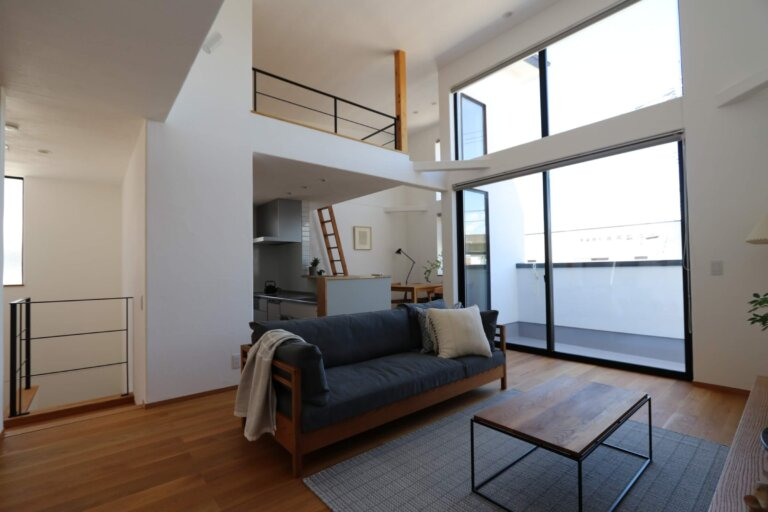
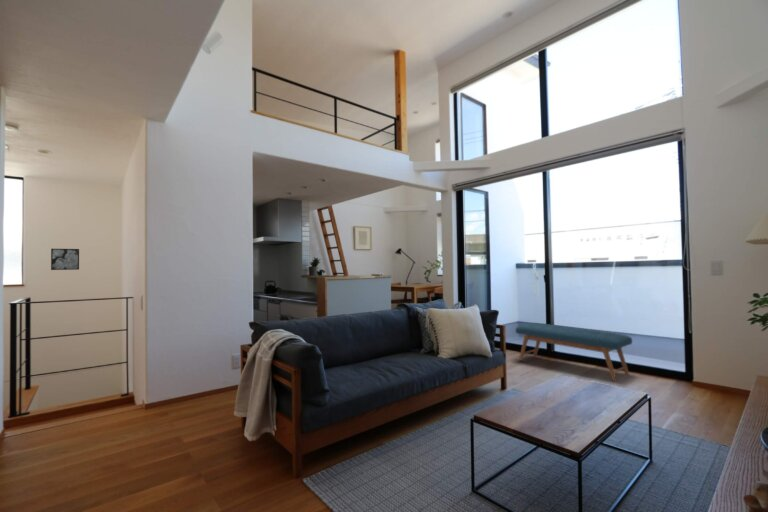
+ wall art (65, 259)
+ bench (569, 346)
